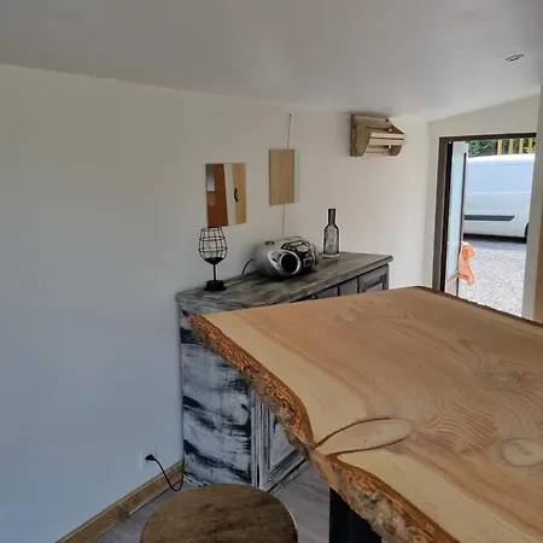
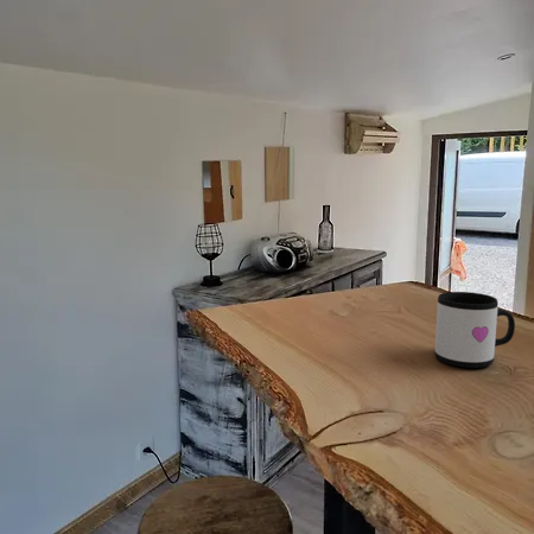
+ mug (476, 328)
